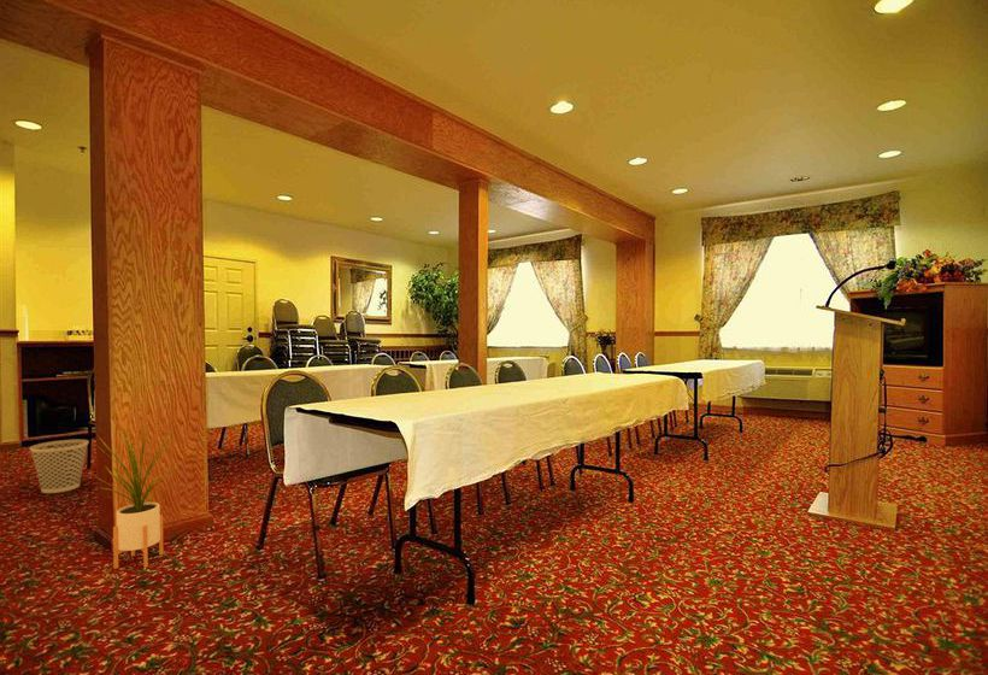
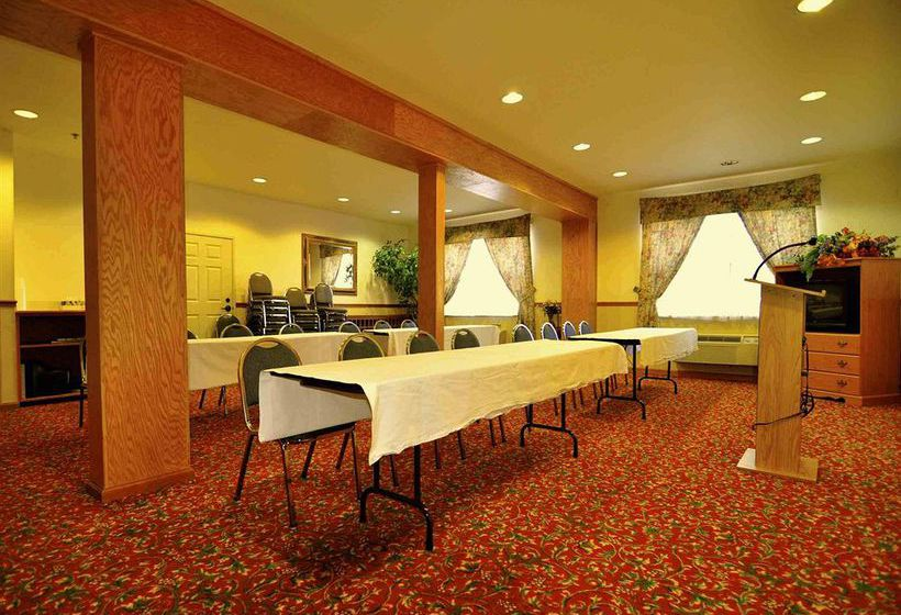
- house plant (139, 491)
- wastebasket (60, 465)
